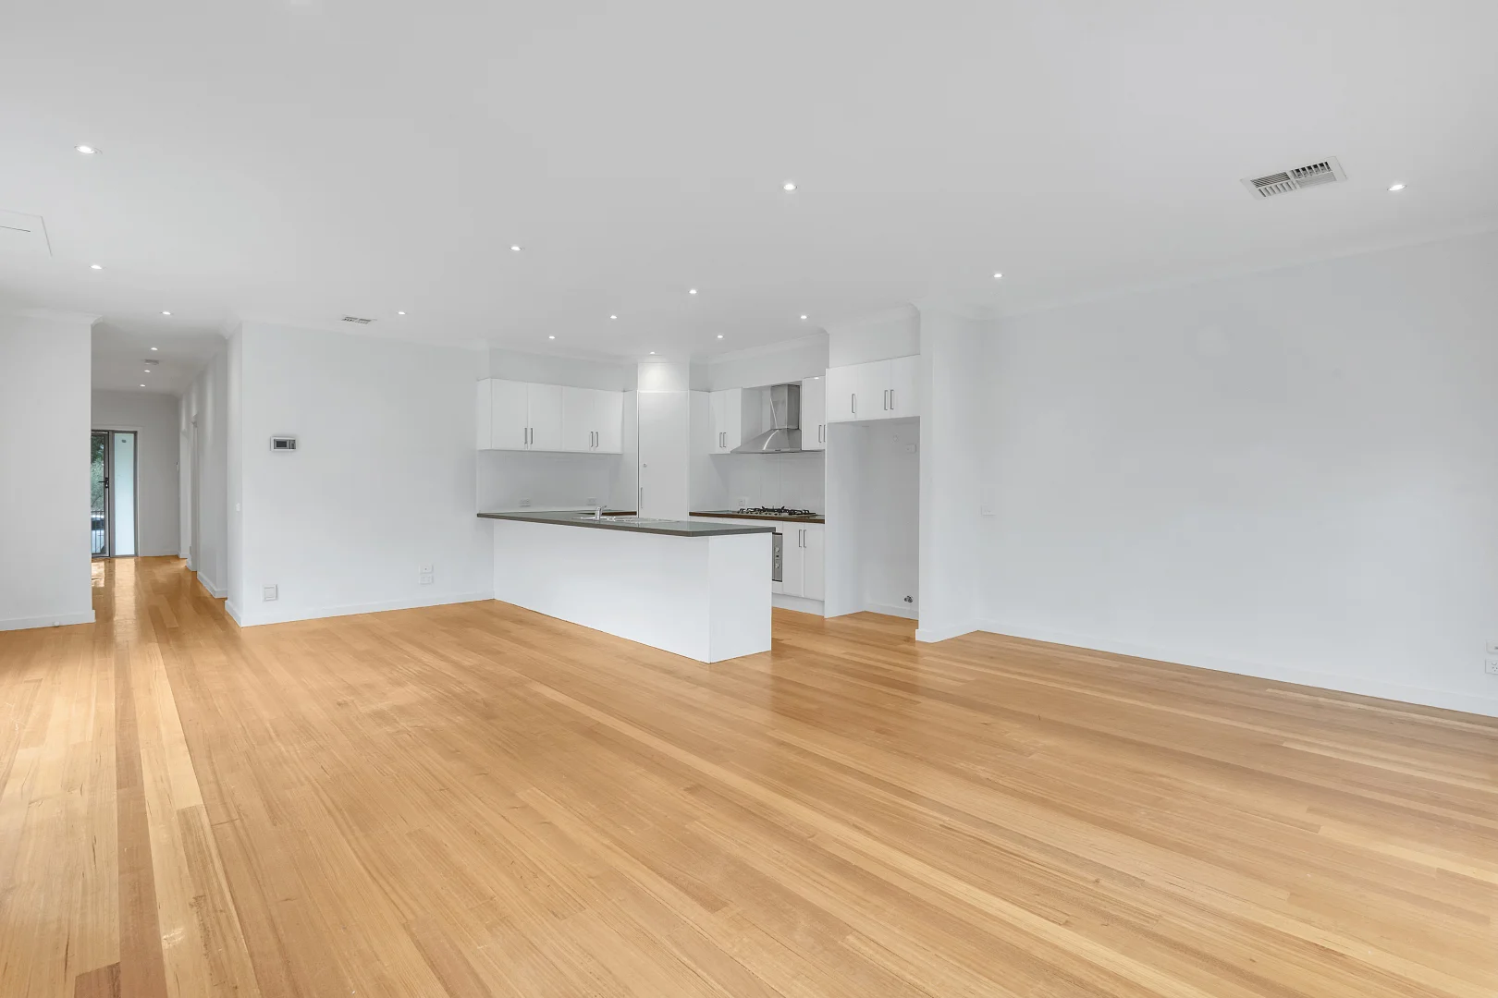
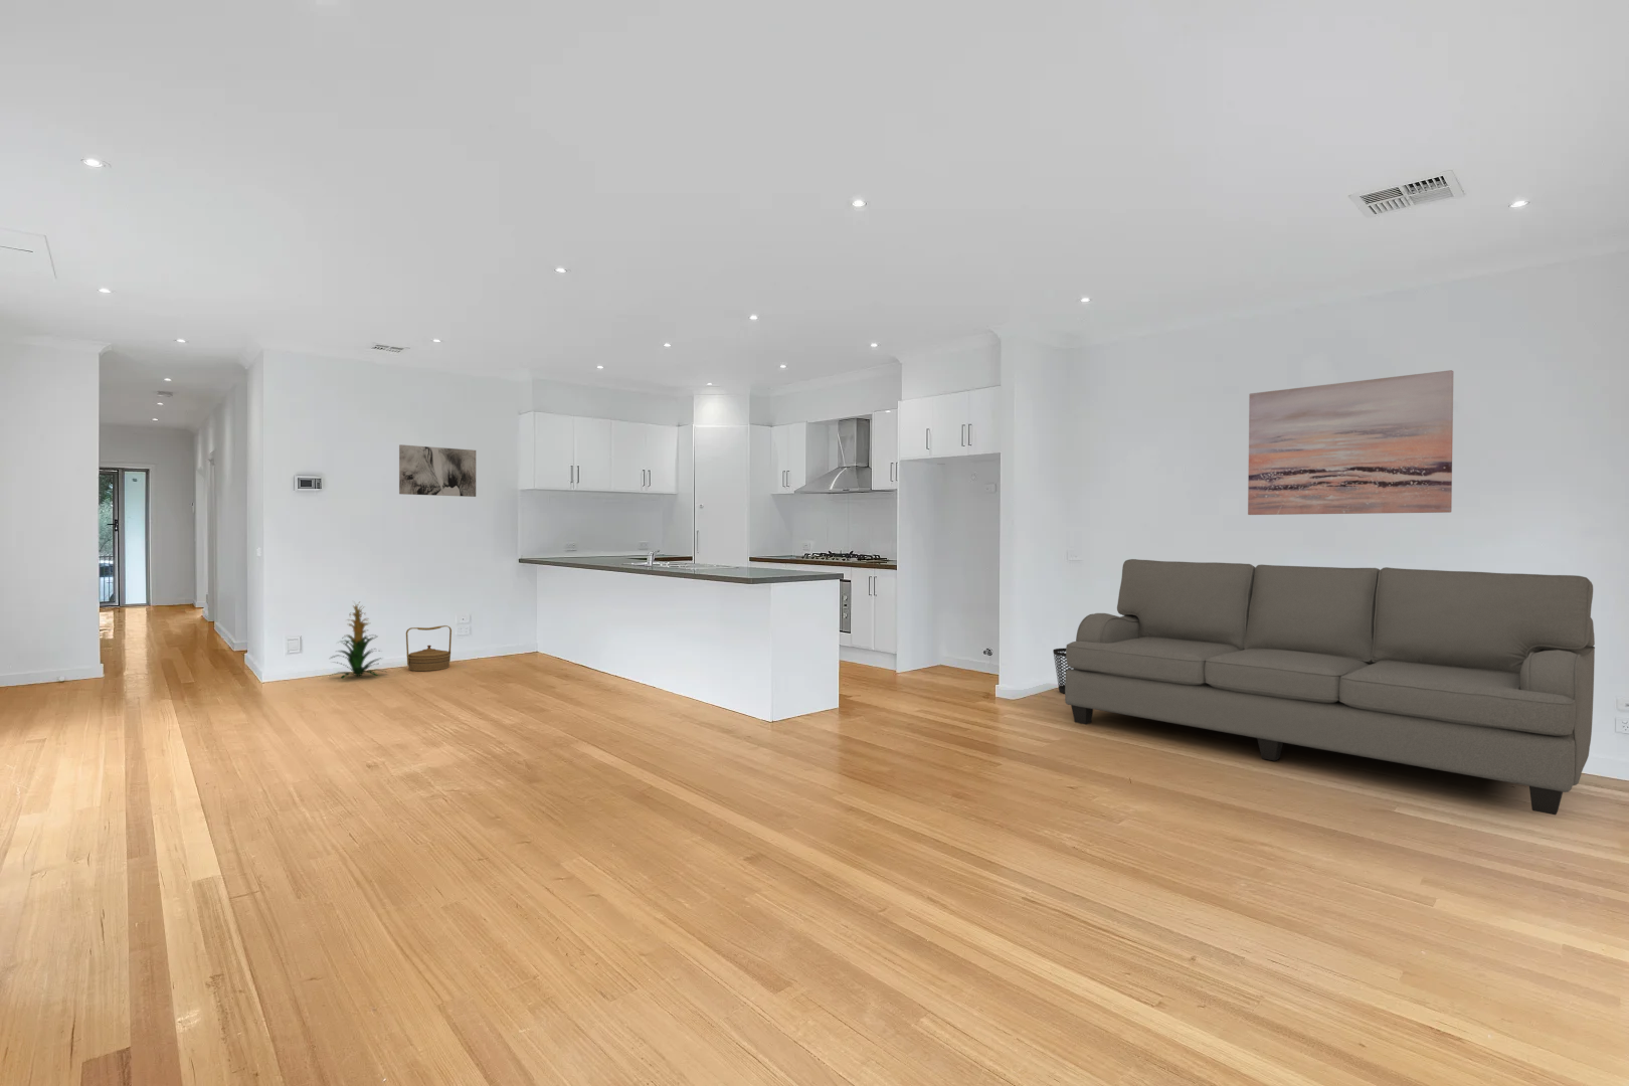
+ wall art (439, 470)
+ sofa (1297, 655)
+ wall art (1343, 448)
+ wastebasket (1071, 668)
+ indoor plant (358, 638)
+ basket (428, 646)
